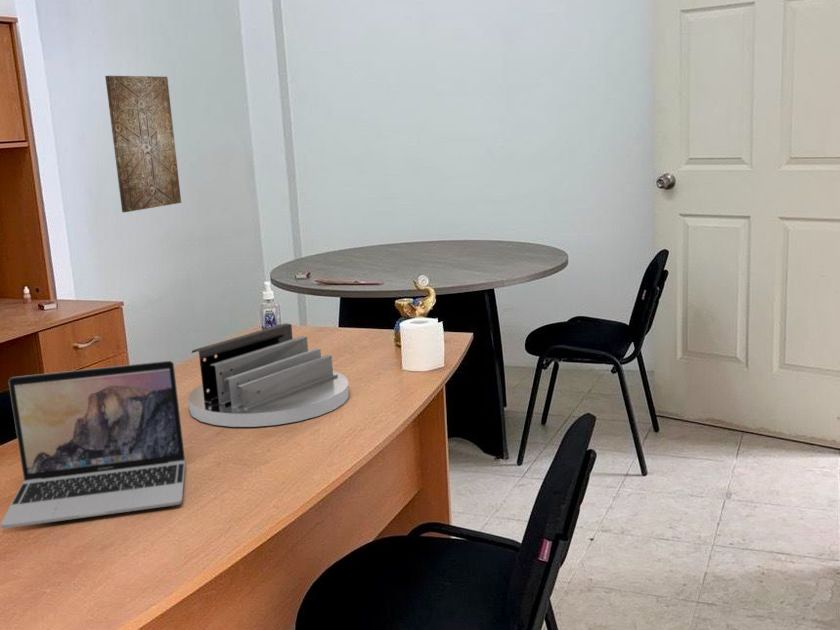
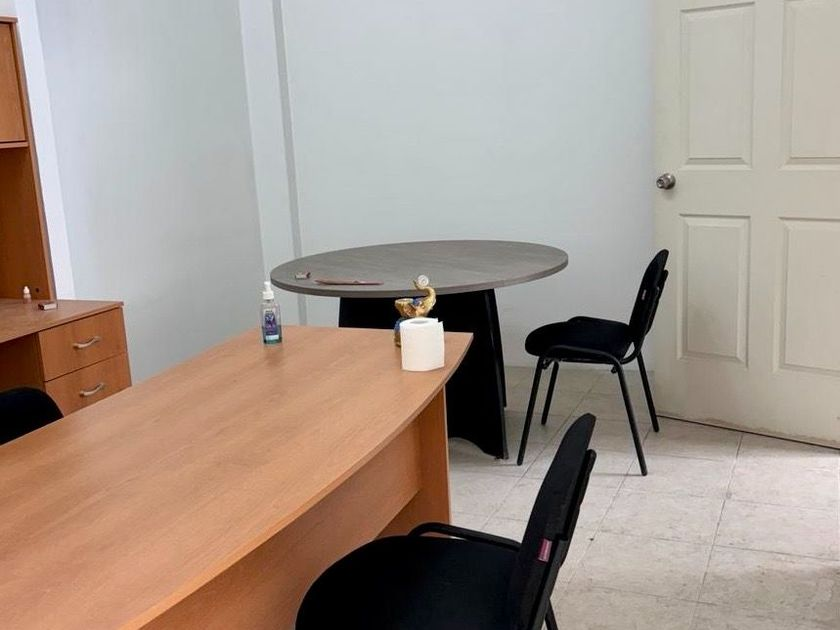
- laptop (92, 440)
- wall art (145, 142)
- desk organizer (267, 370)
